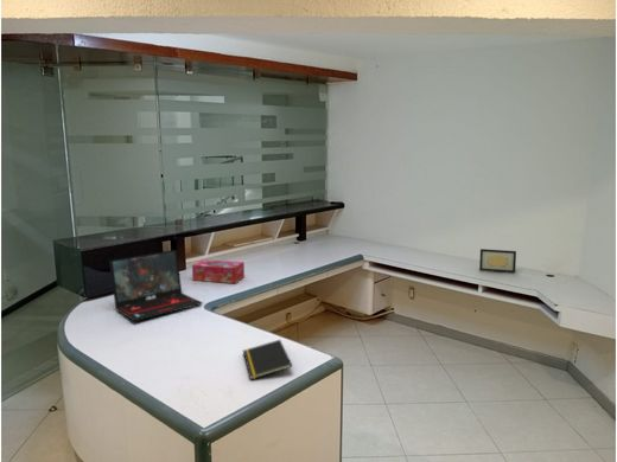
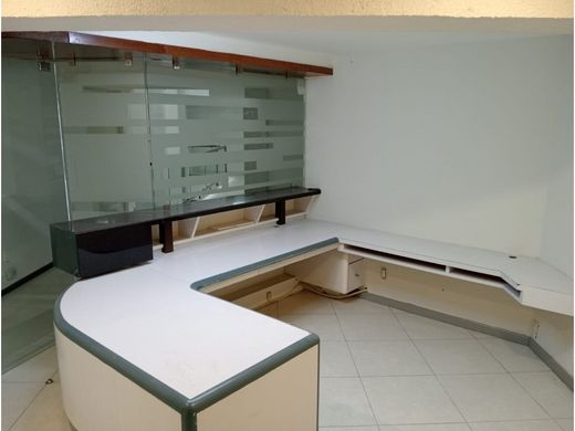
- notepad (266, 358)
- laptop (157, 283)
- picture frame (497, 259)
- tissue box (218, 270)
